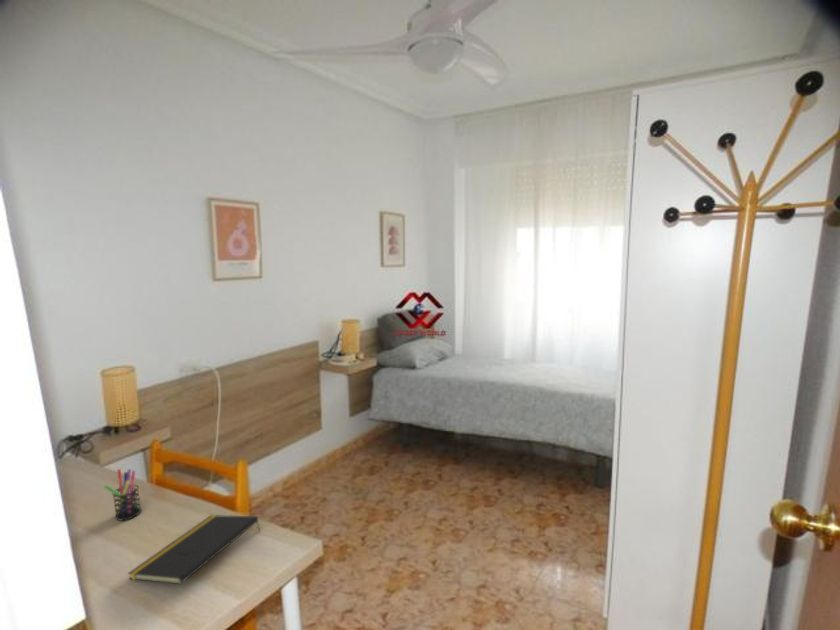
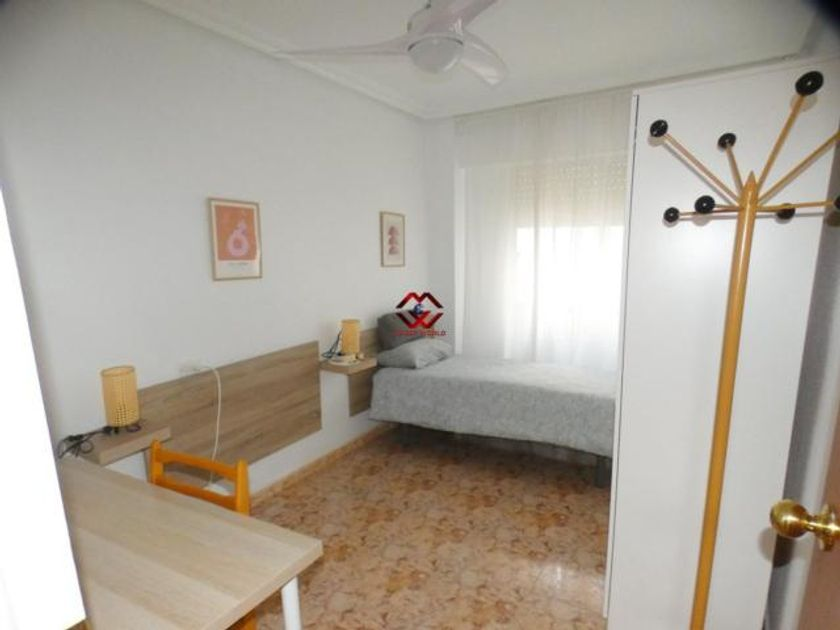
- notepad (197, 545)
- pen holder (122, 494)
